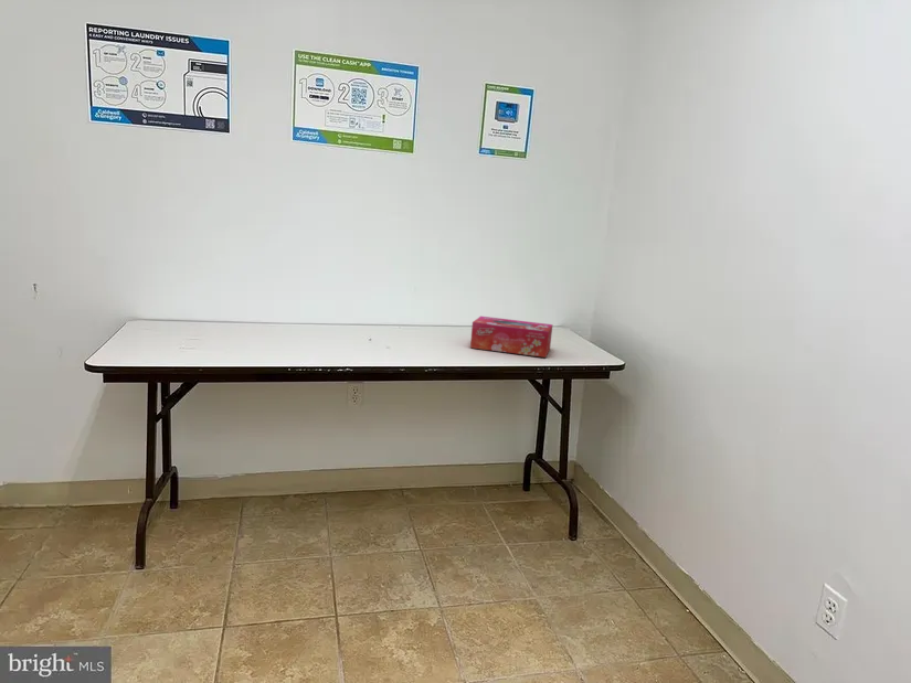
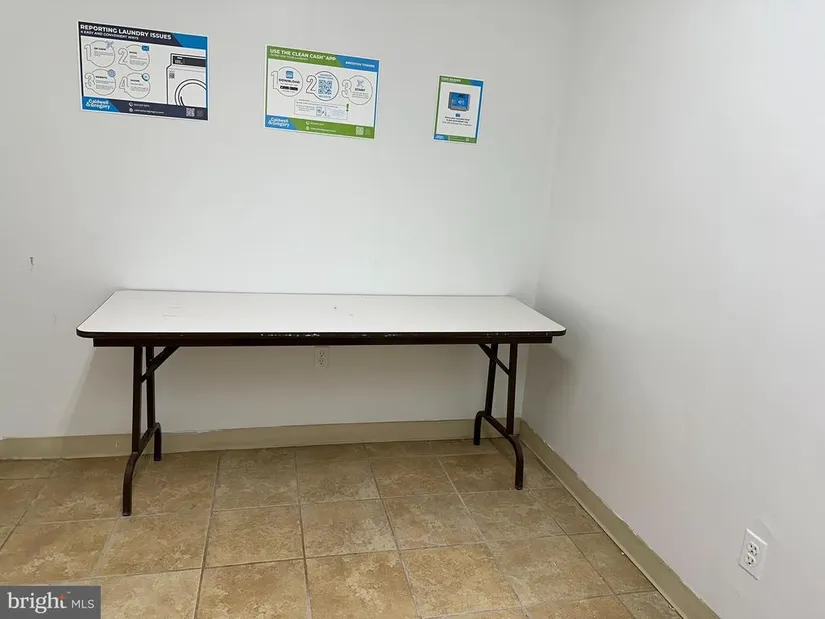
- tissue box (511, 335)
